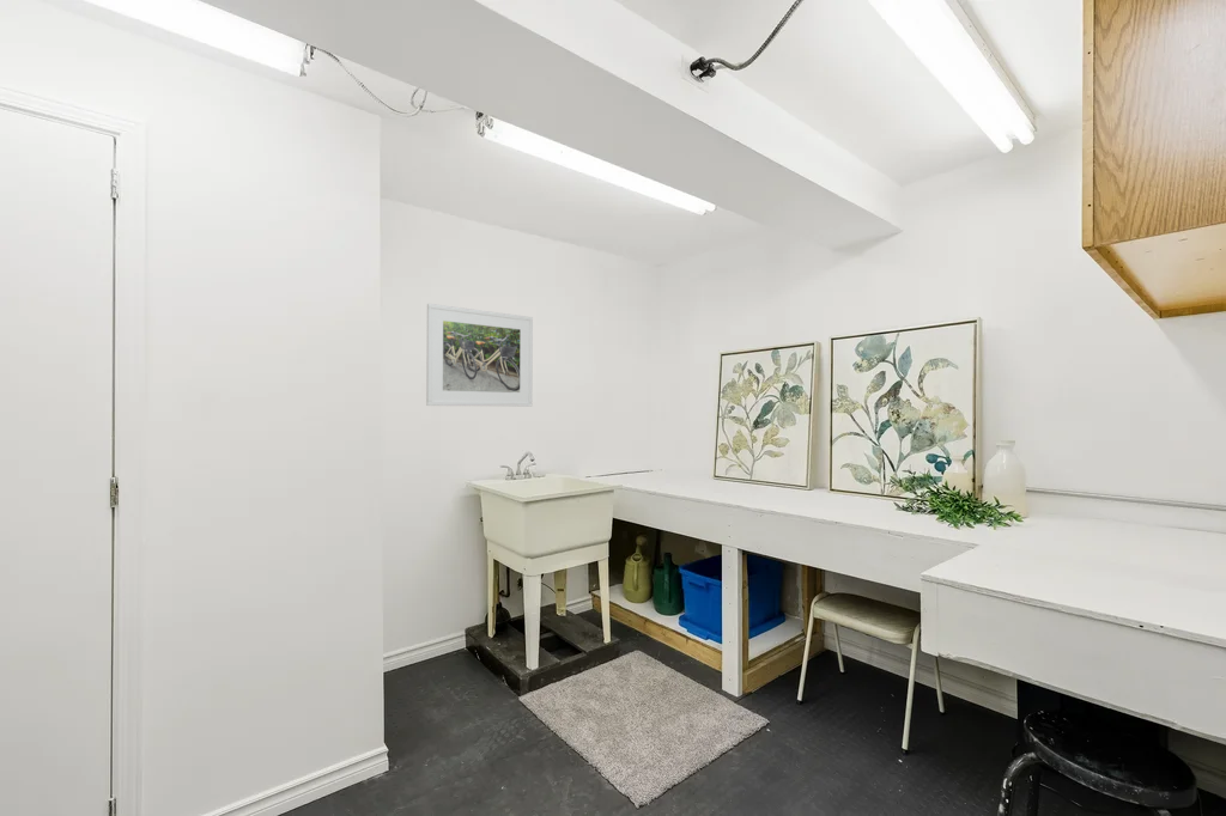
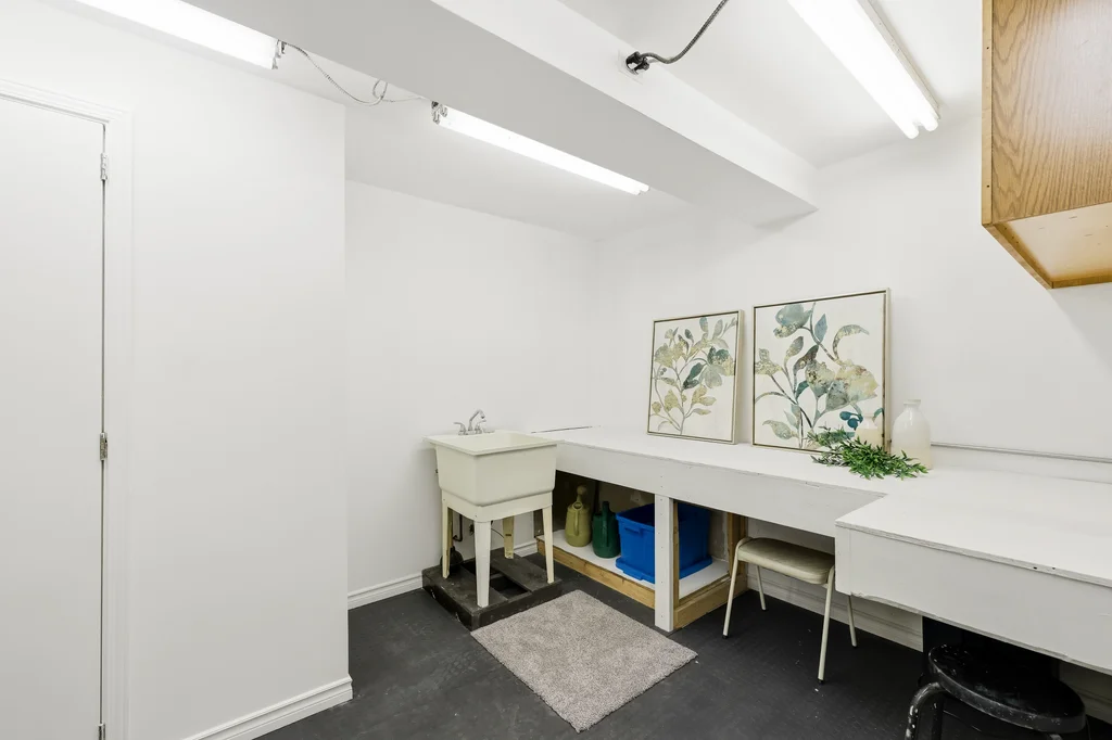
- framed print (482, 358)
